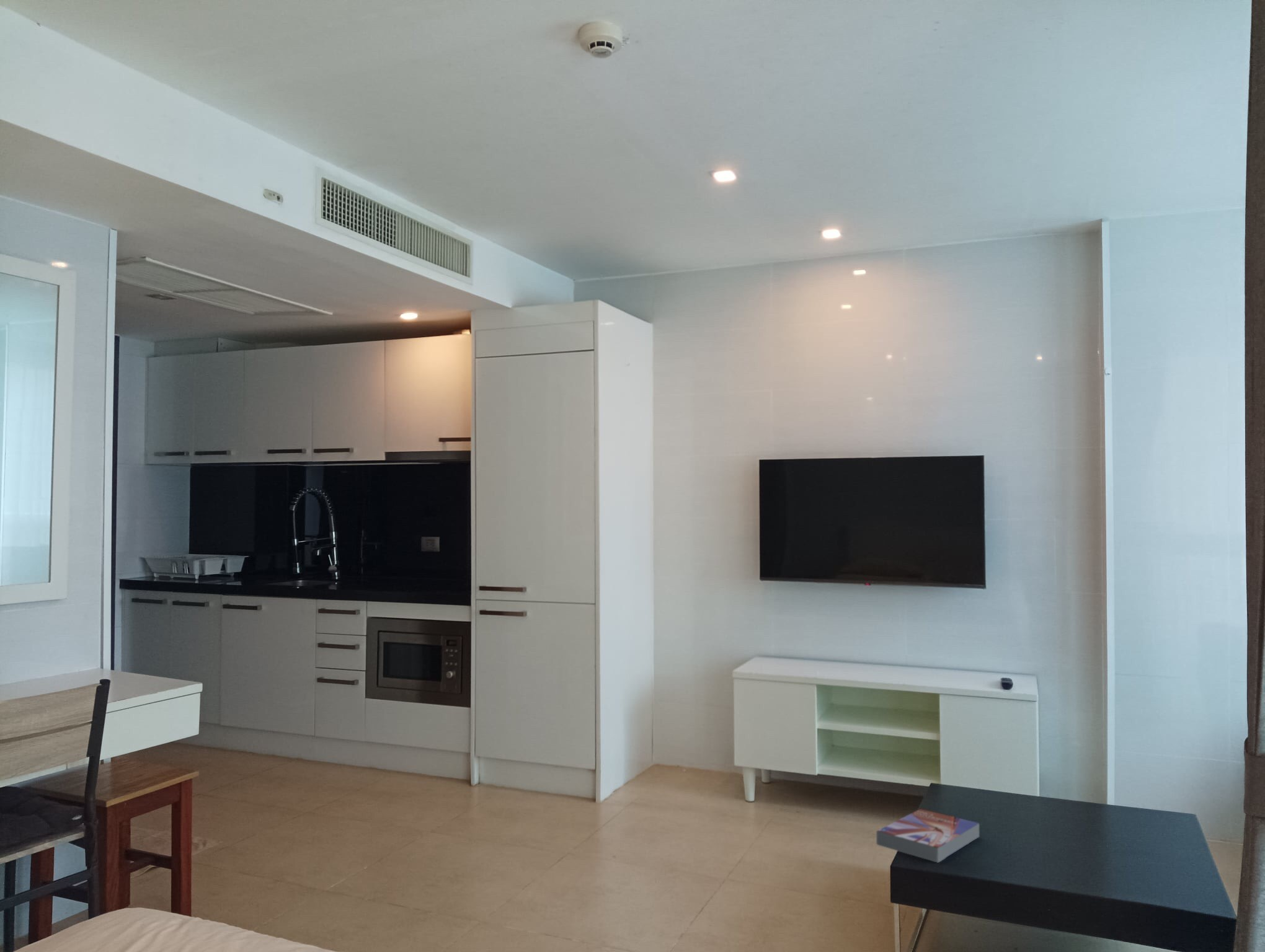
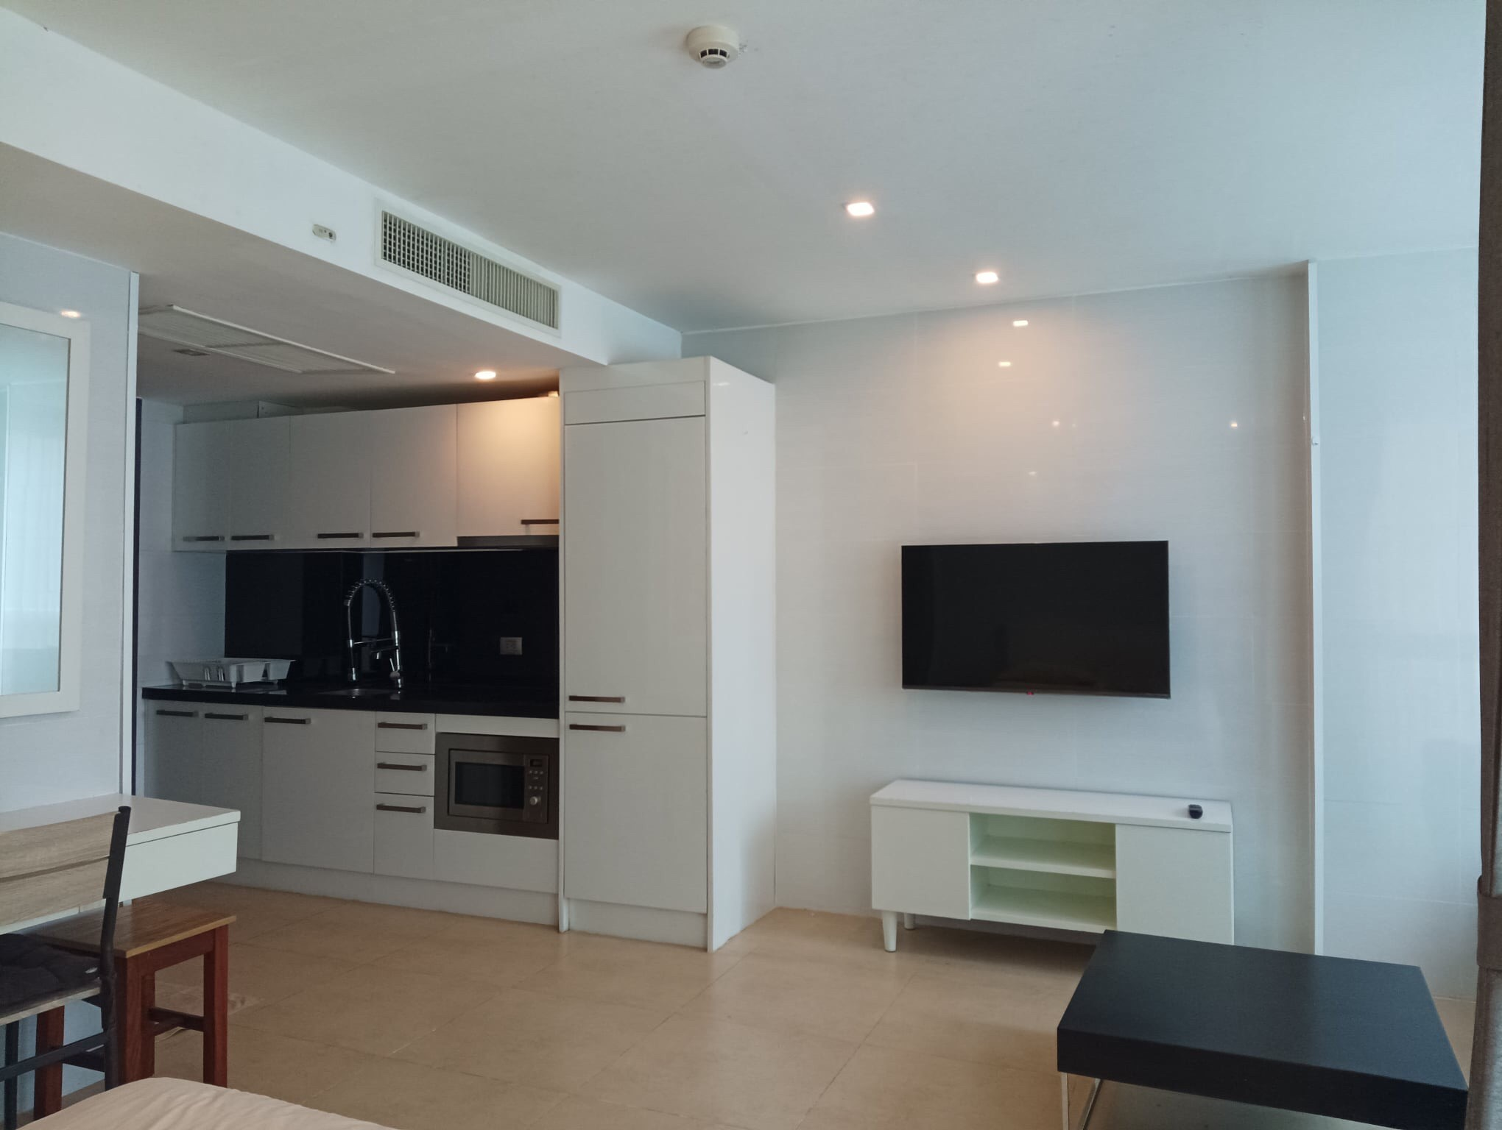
- textbook (928, 834)
